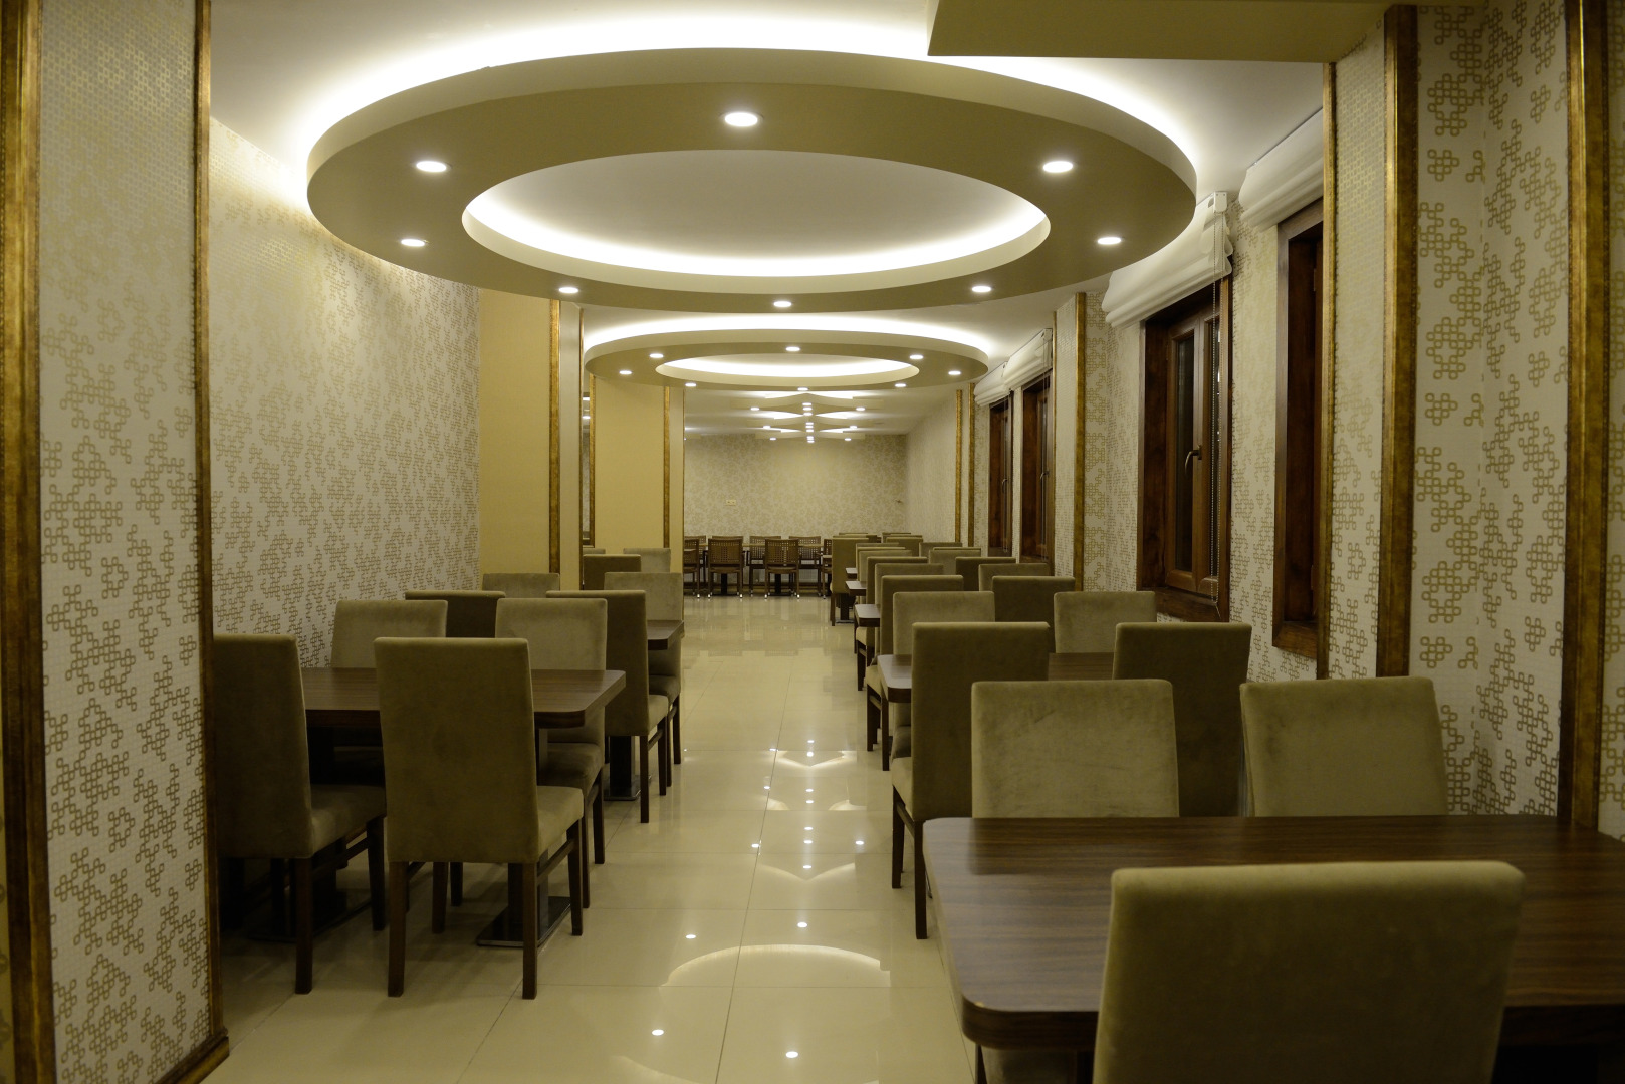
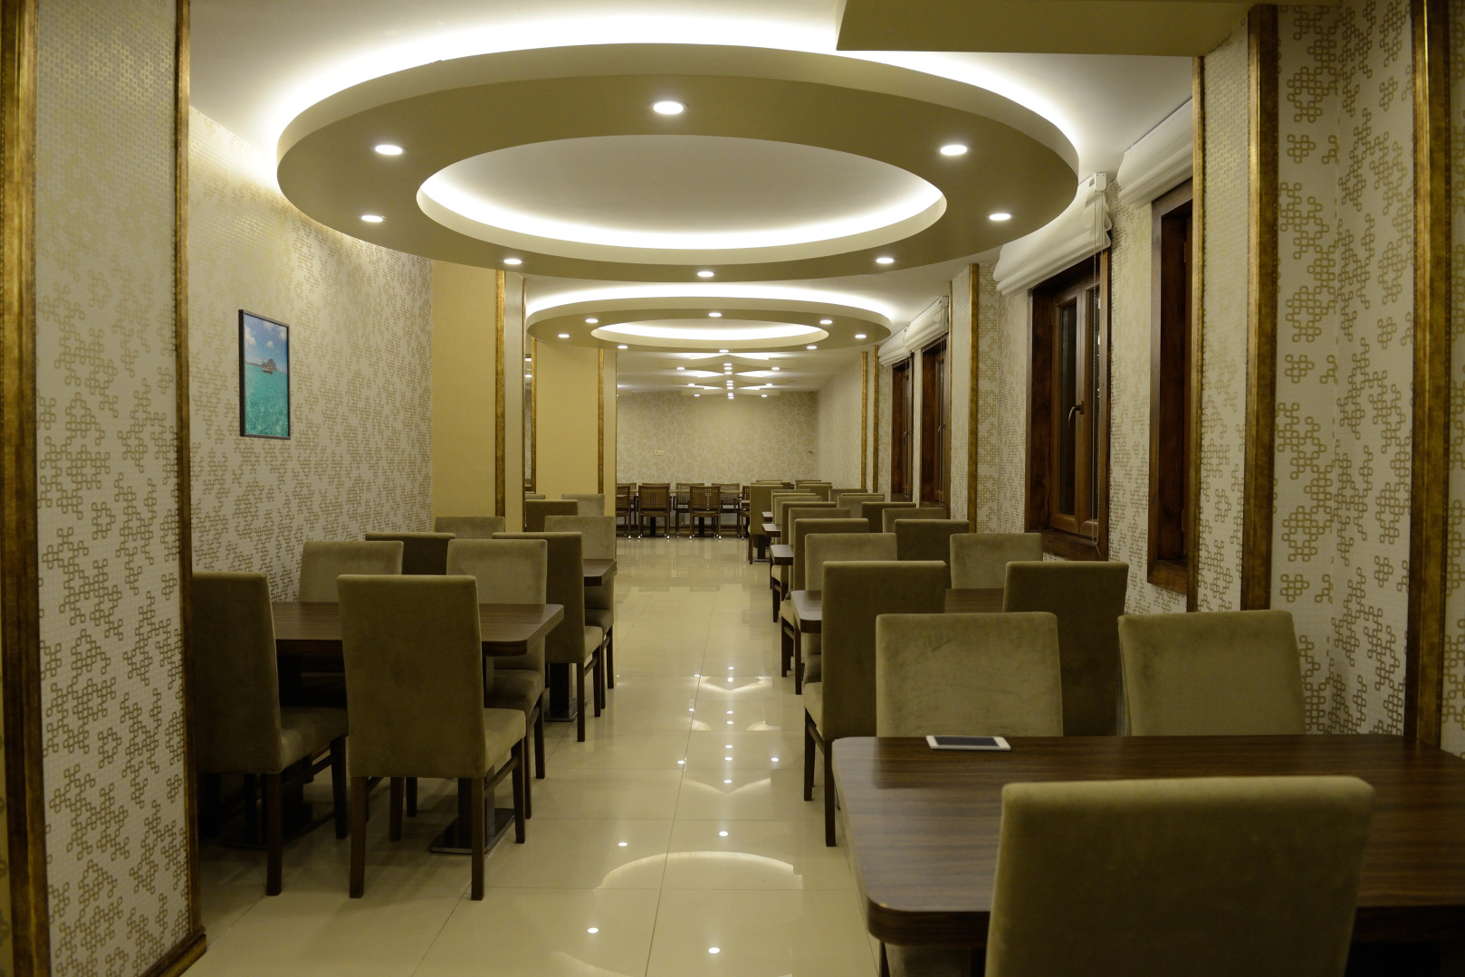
+ cell phone (966, 743)
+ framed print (265, 377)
